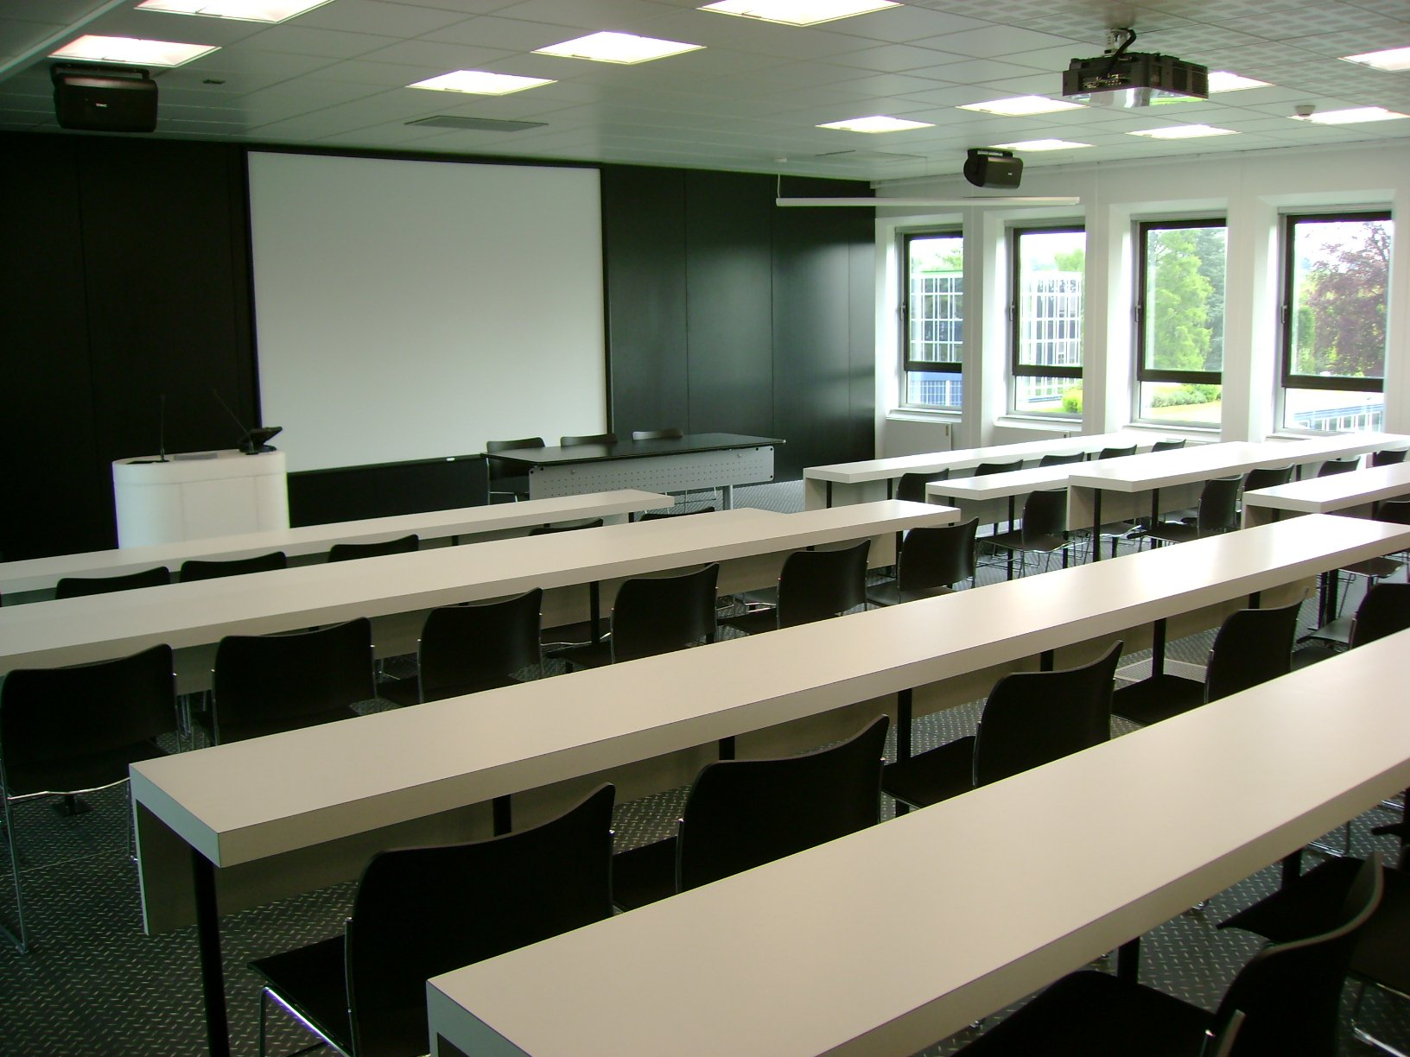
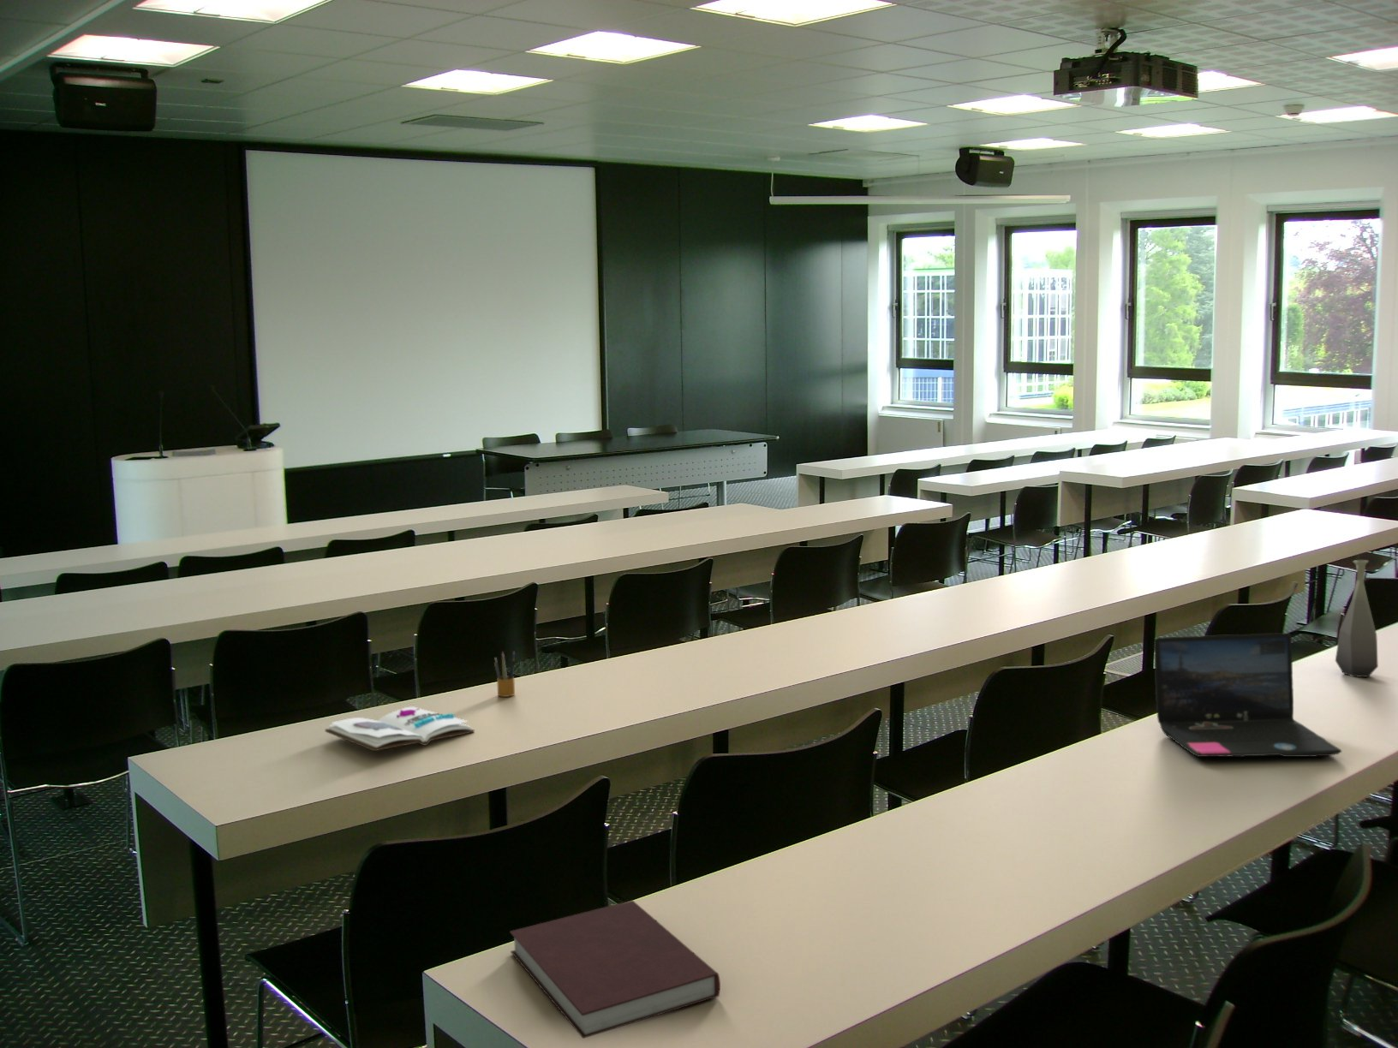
+ book (400, 727)
+ laptop (1244, 695)
+ notebook (611, 962)
+ bottle (1359, 618)
+ pencil box (506, 674)
